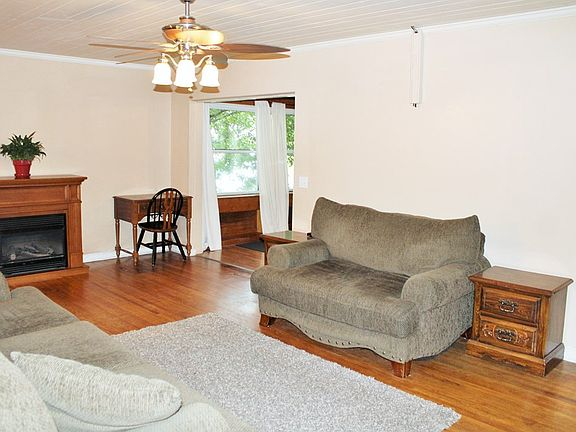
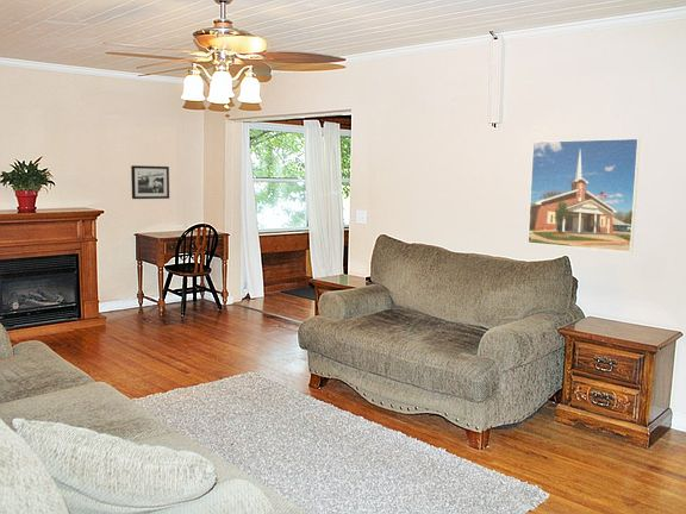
+ picture frame (150, 182)
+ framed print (580, 194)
